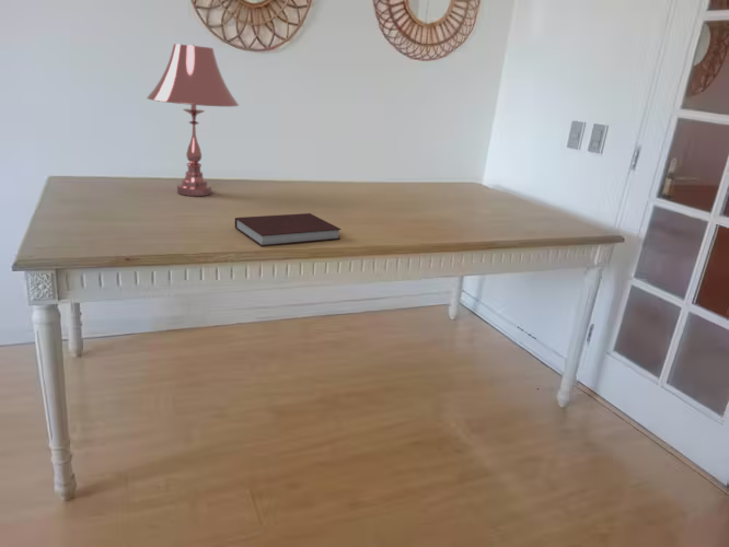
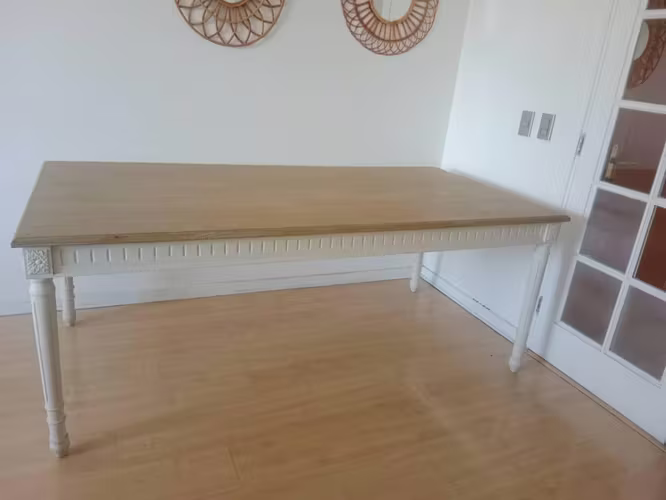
- notebook (287, 228)
- table lamp (194, 121)
